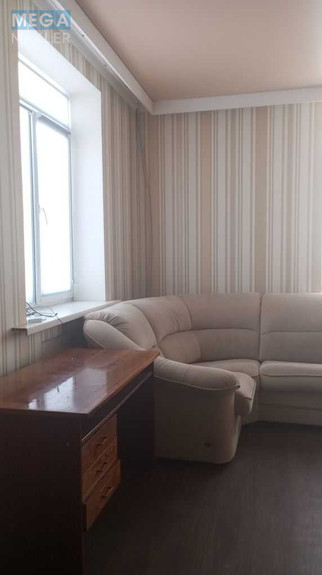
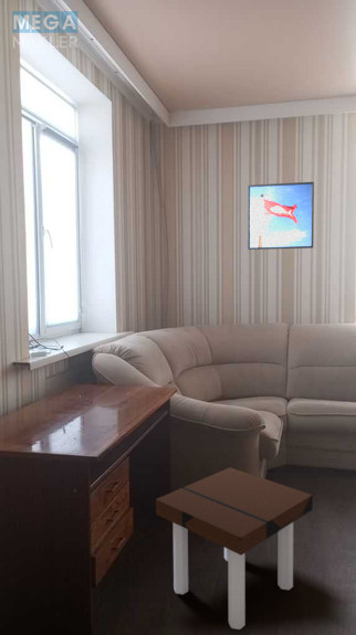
+ side table (234, 542)
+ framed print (280, 215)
